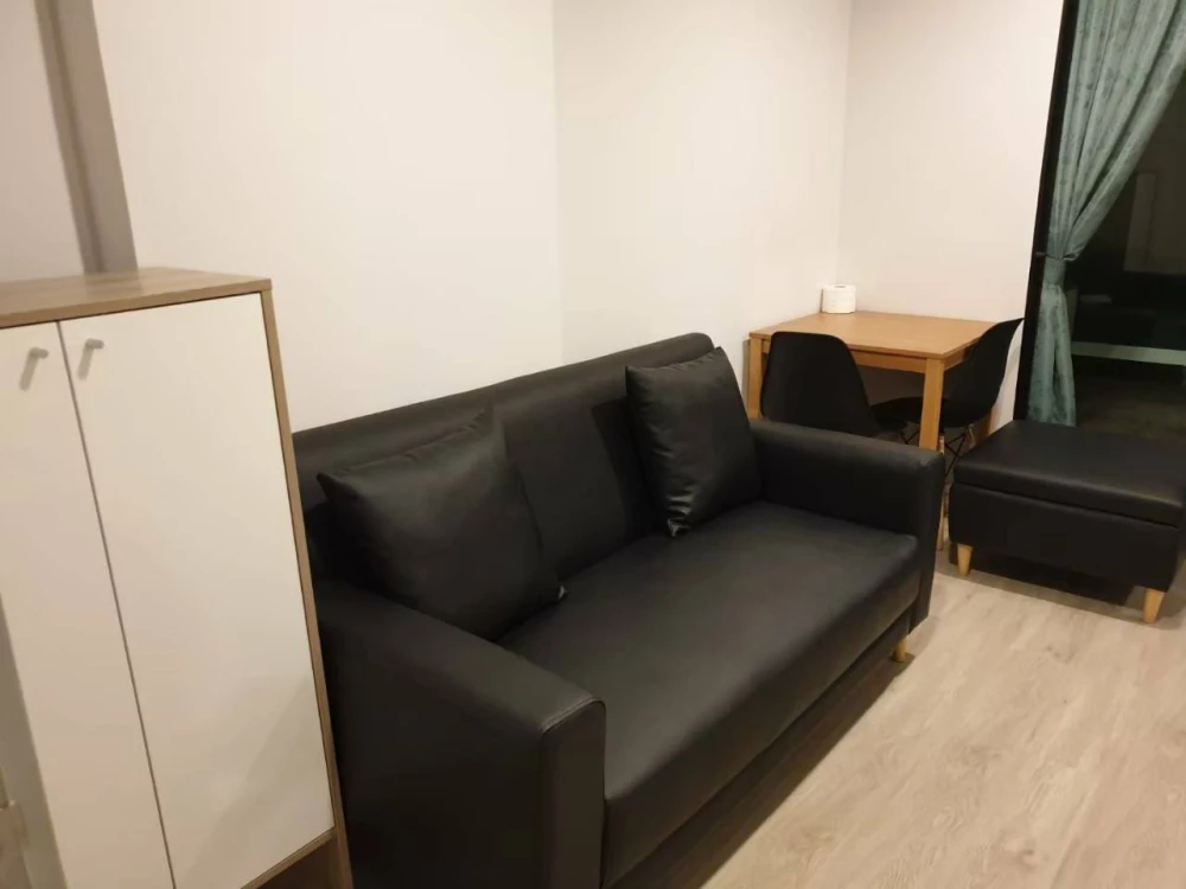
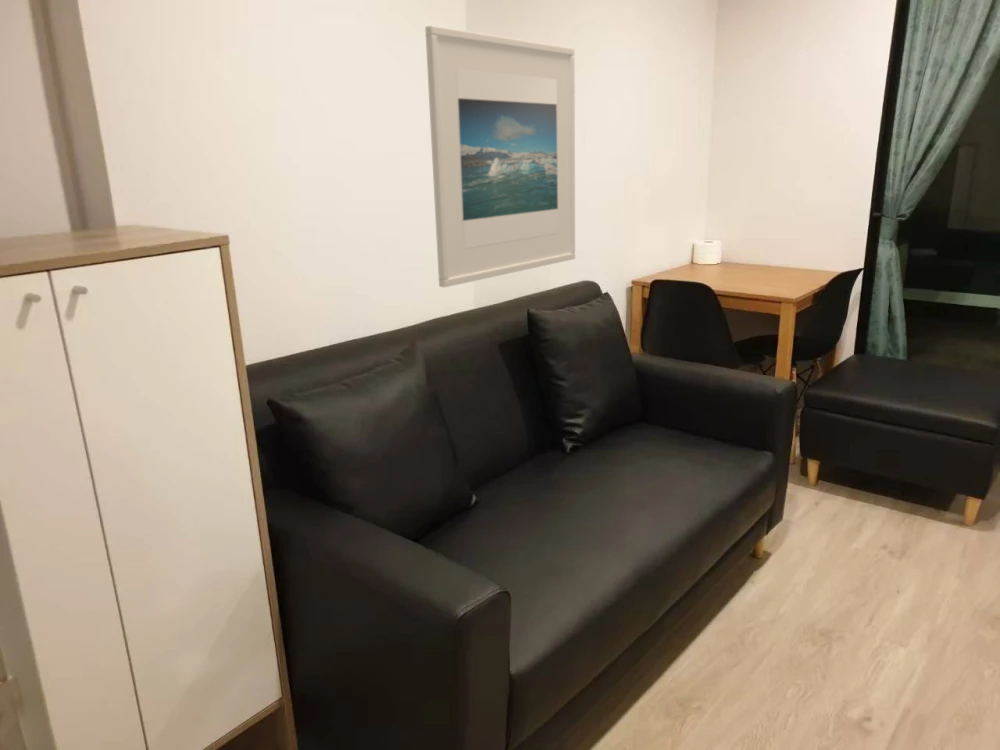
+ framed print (511, 159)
